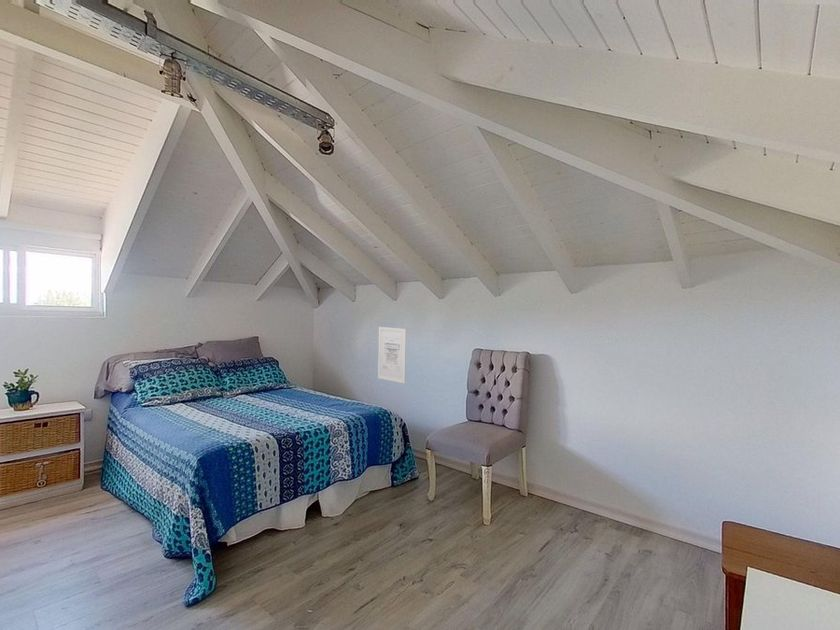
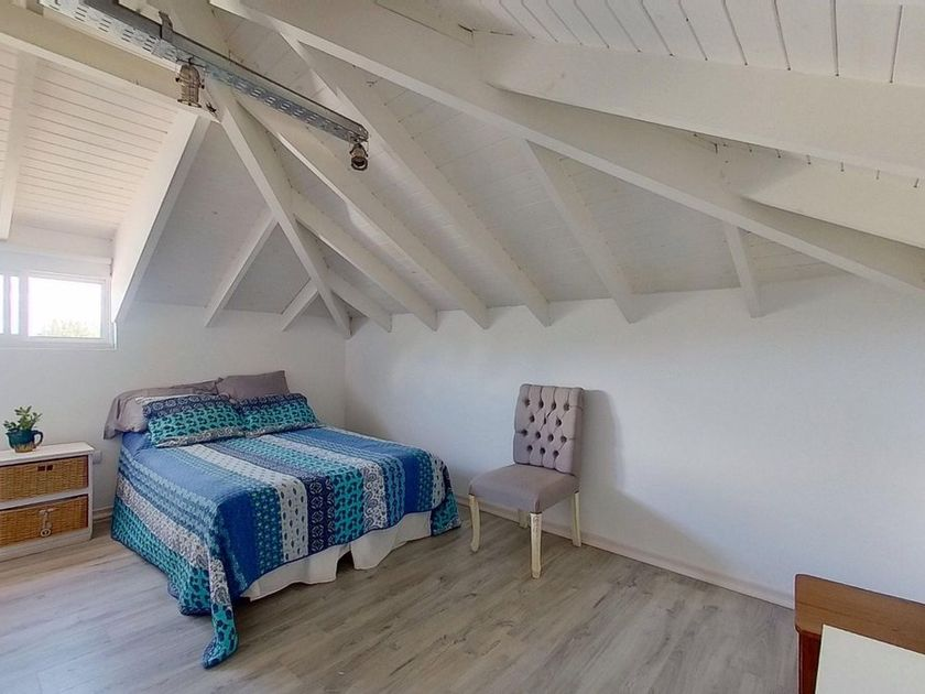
- wall art (391, 354)
